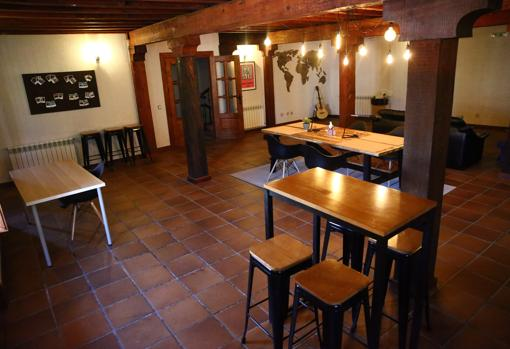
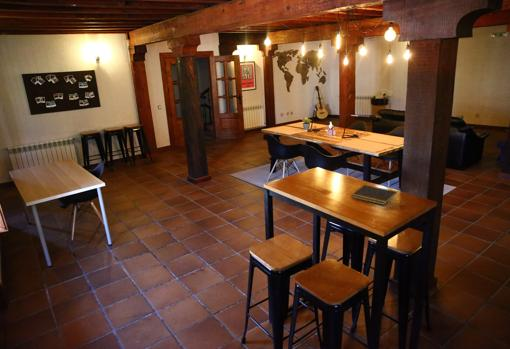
+ notepad (373, 194)
